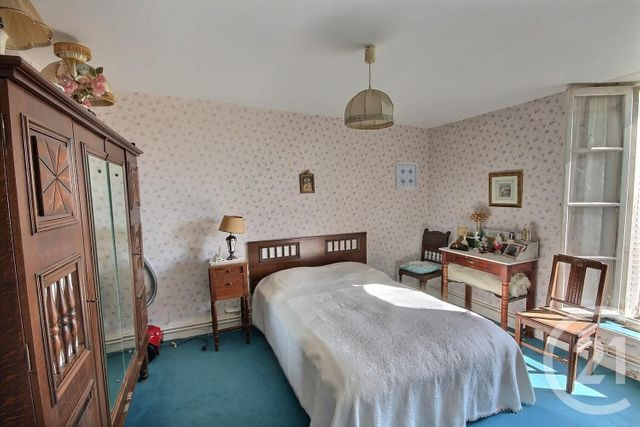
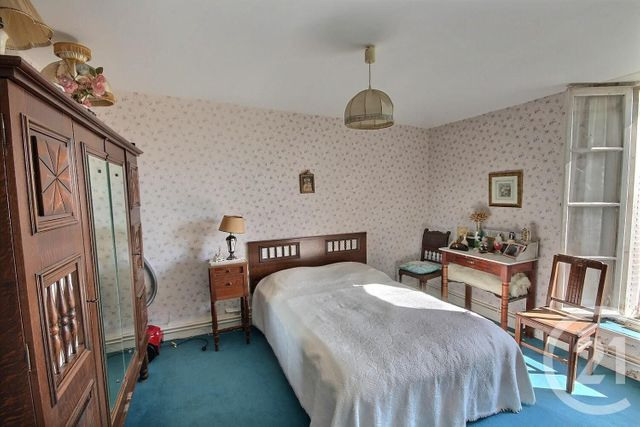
- wall art (406, 176)
